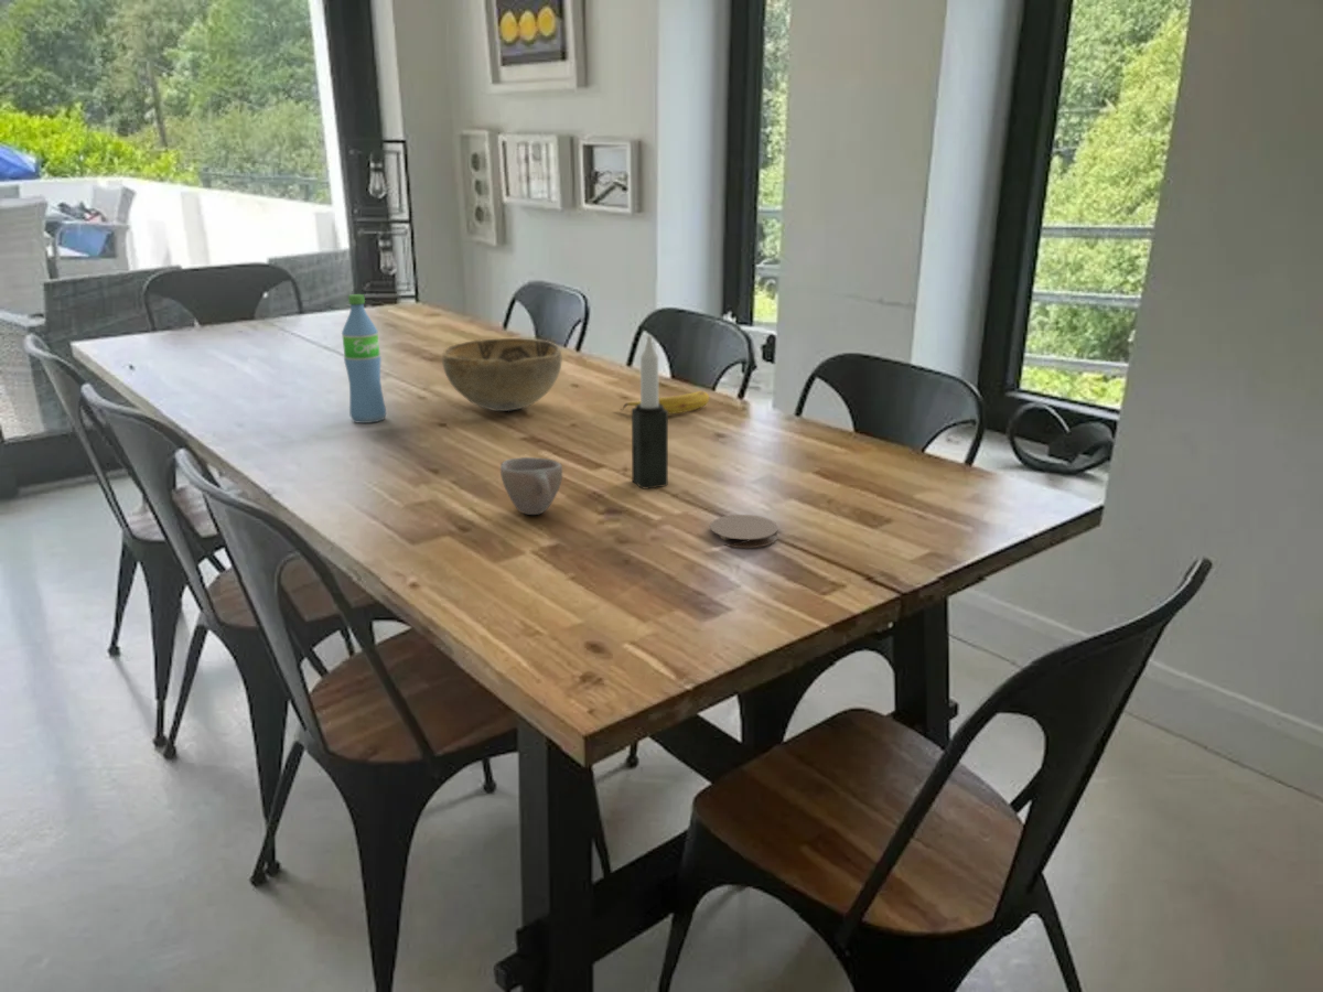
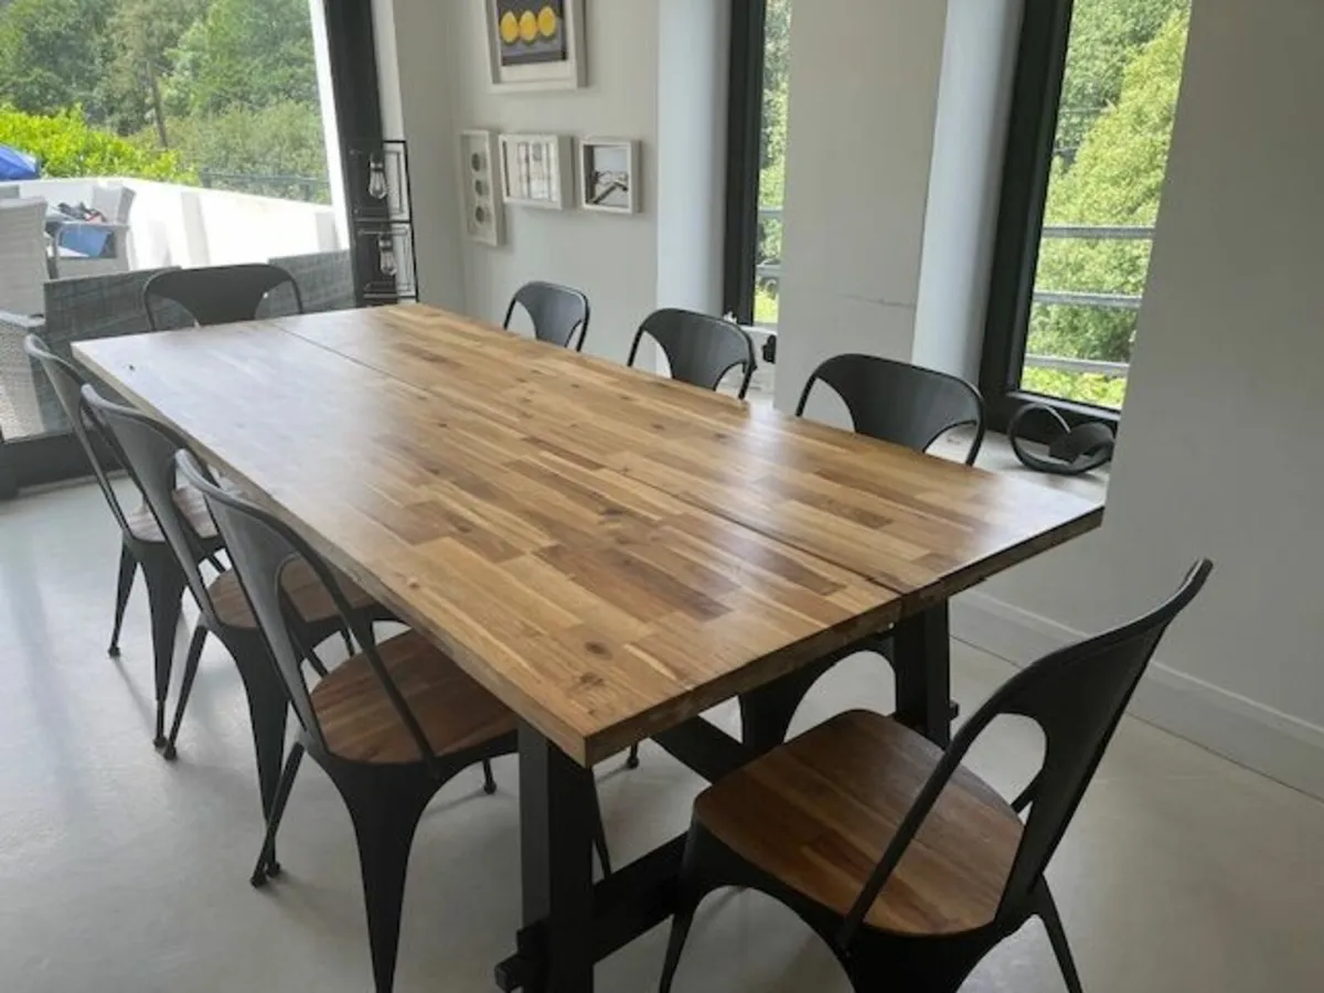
- water bottle (362, 358)
- coaster (743, 530)
- cup (536, 489)
- fruit (670, 401)
- decorative bowl (502, 377)
- candle (649, 411)
